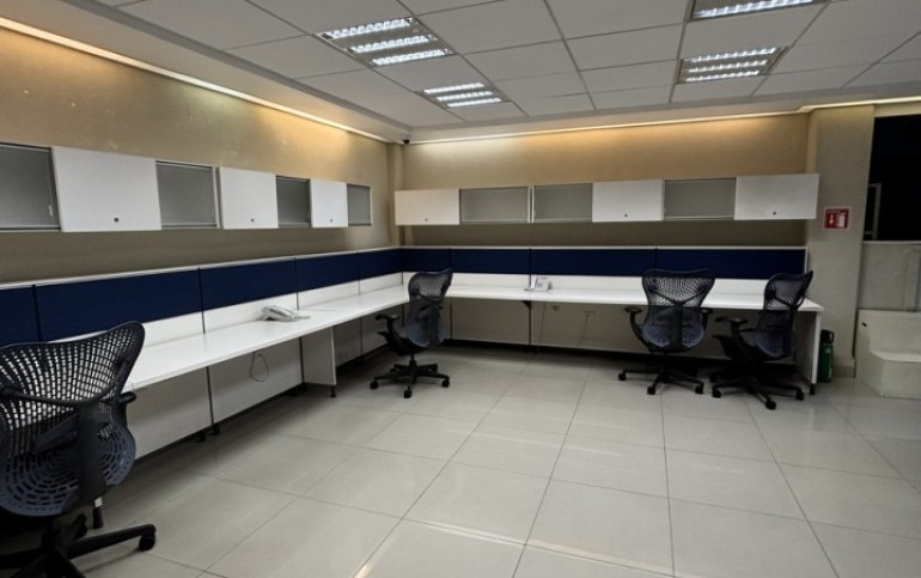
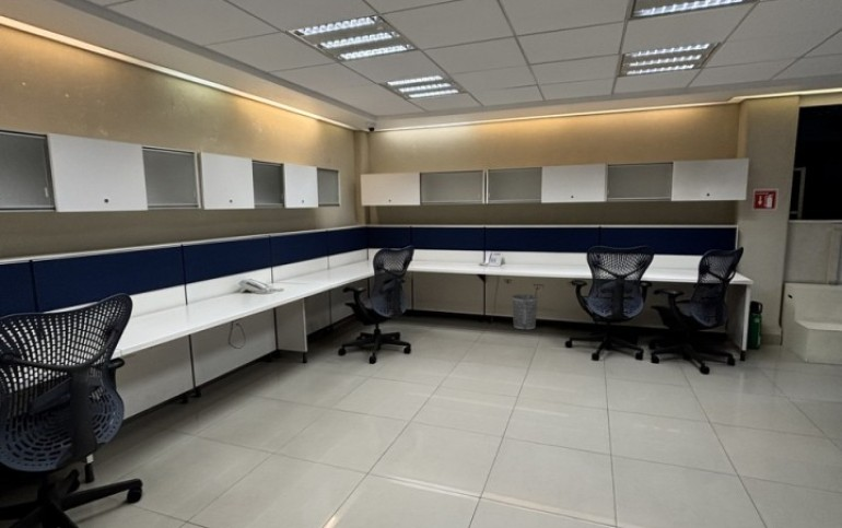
+ wastebasket (524, 312)
